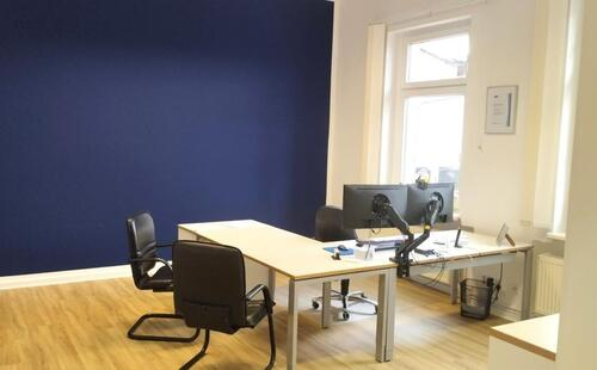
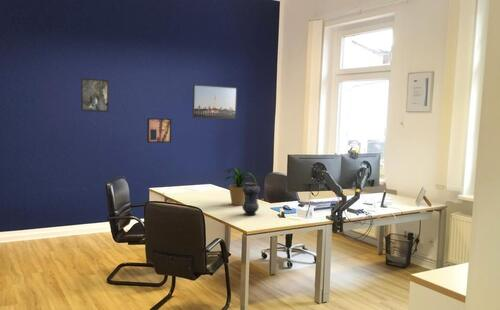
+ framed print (95, 95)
+ wall art (159, 130)
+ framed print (215, 102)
+ vase (251, 198)
+ potted plant (238, 186)
